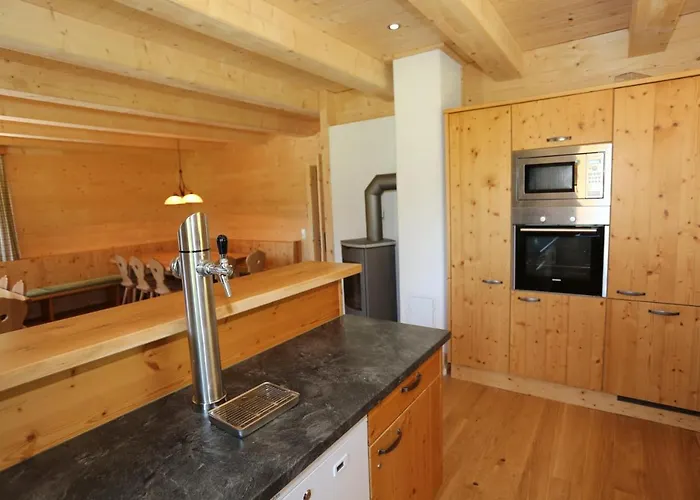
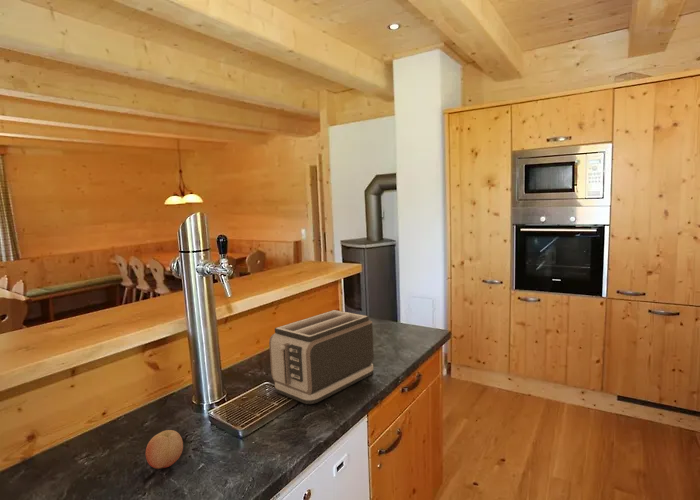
+ toaster (321, 352)
+ fruit (164, 450)
